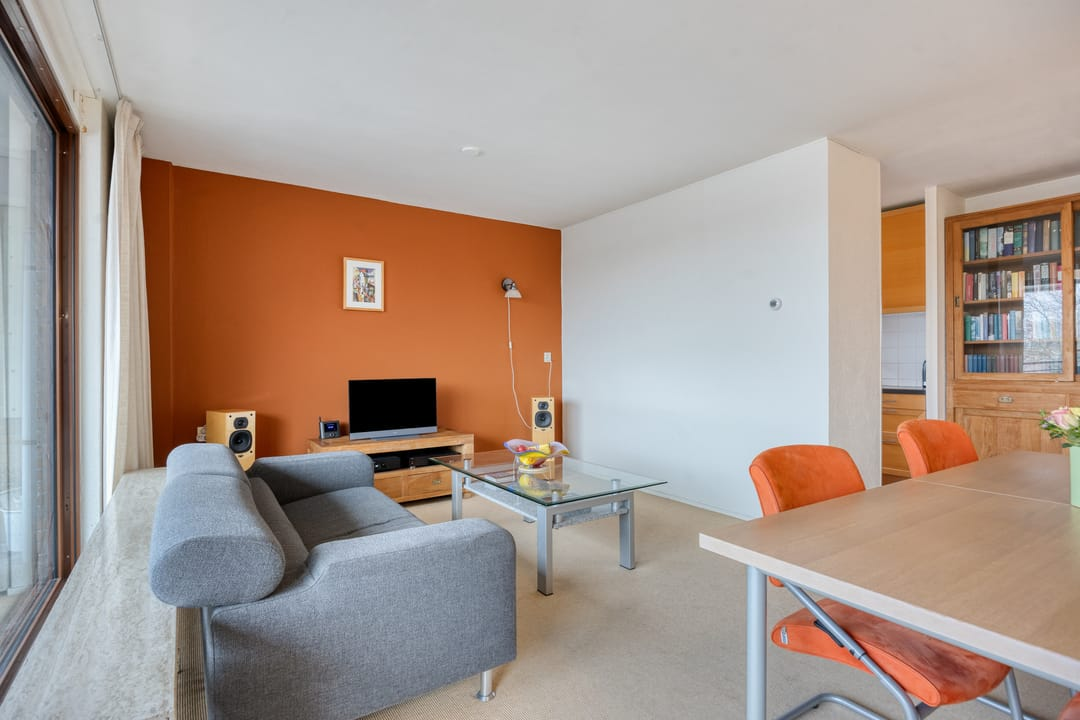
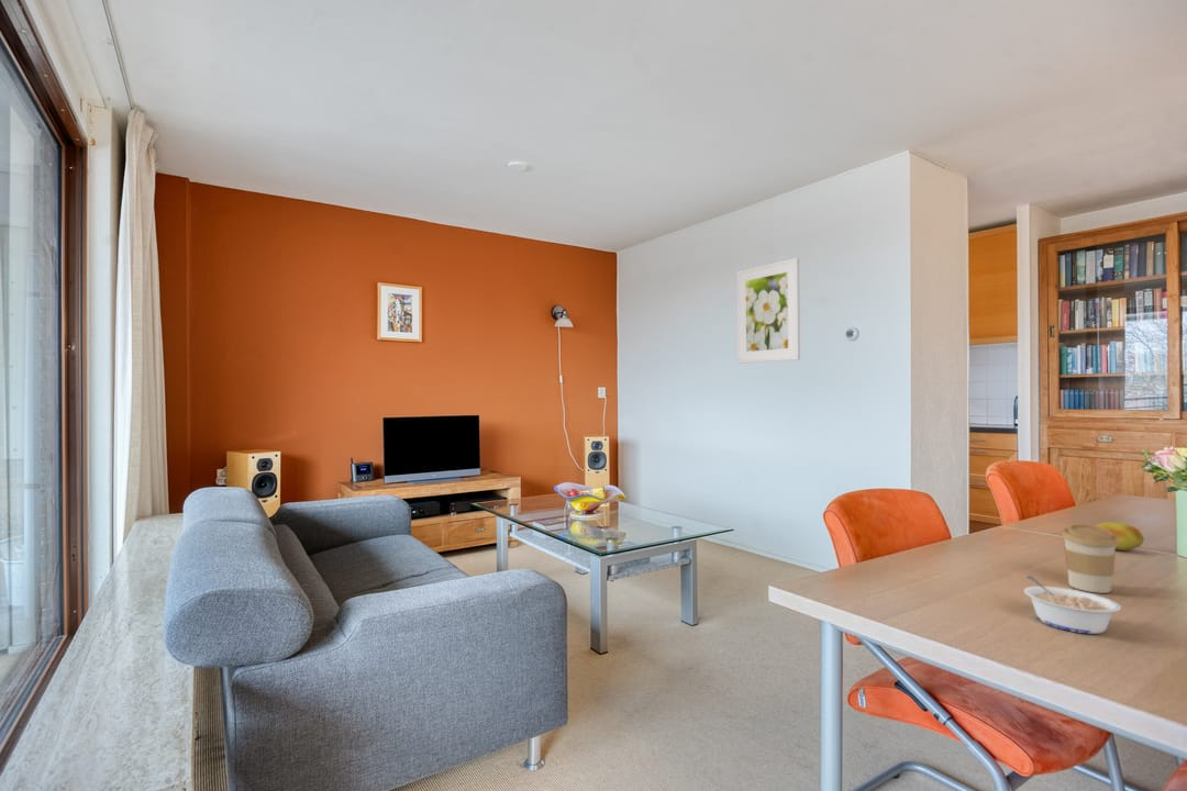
+ coffee cup (1089, 557)
+ fruit (1116, 535)
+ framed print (766, 313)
+ legume (1066, 608)
